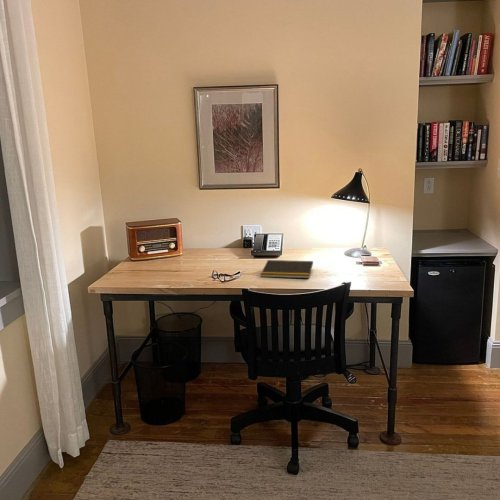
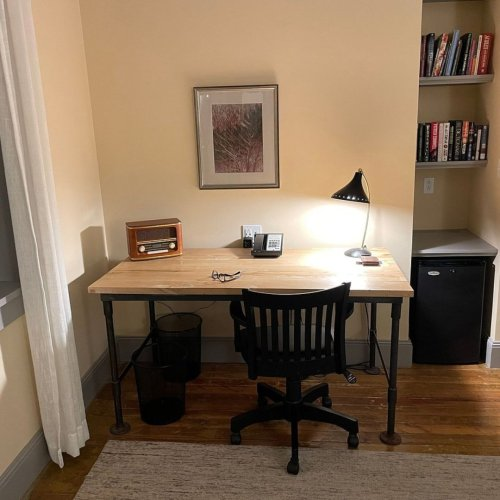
- notepad (287, 268)
